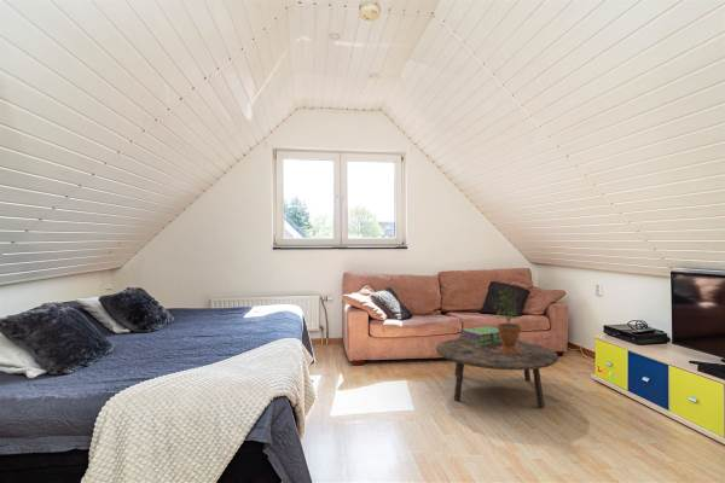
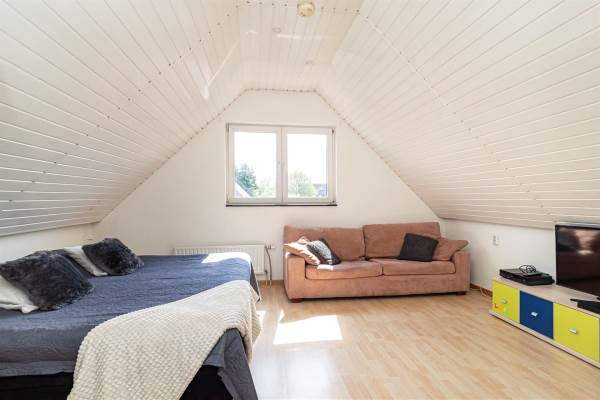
- coffee table (494, 368)
- stack of books (483, 334)
- potted plant (505, 318)
